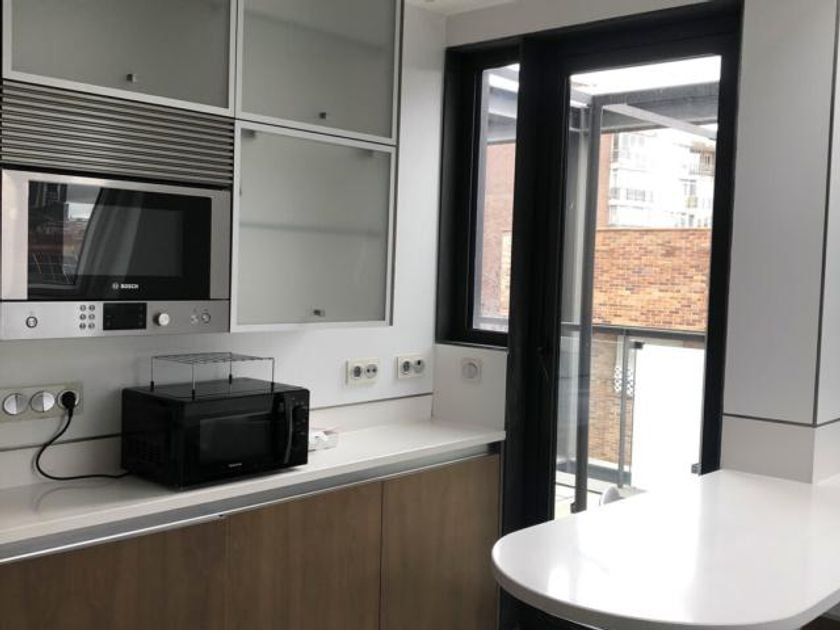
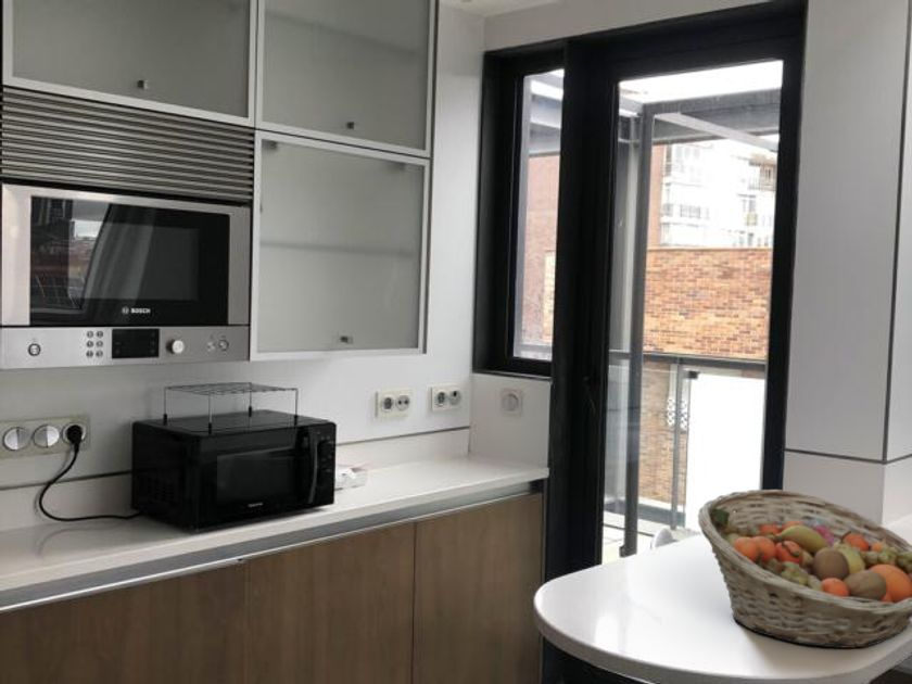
+ fruit basket (813, 562)
